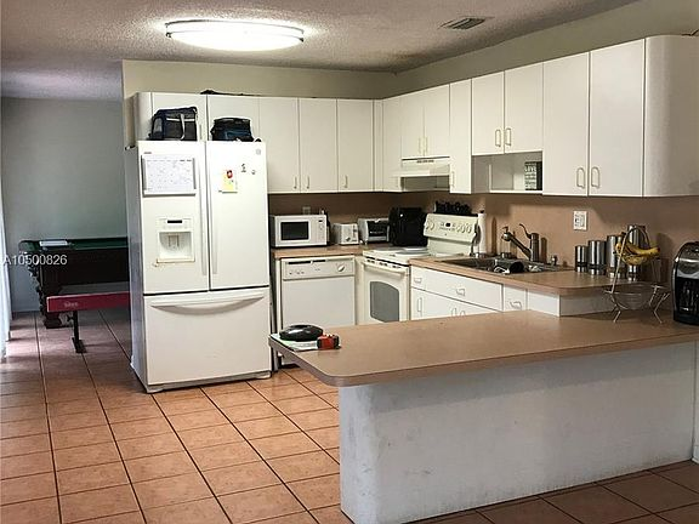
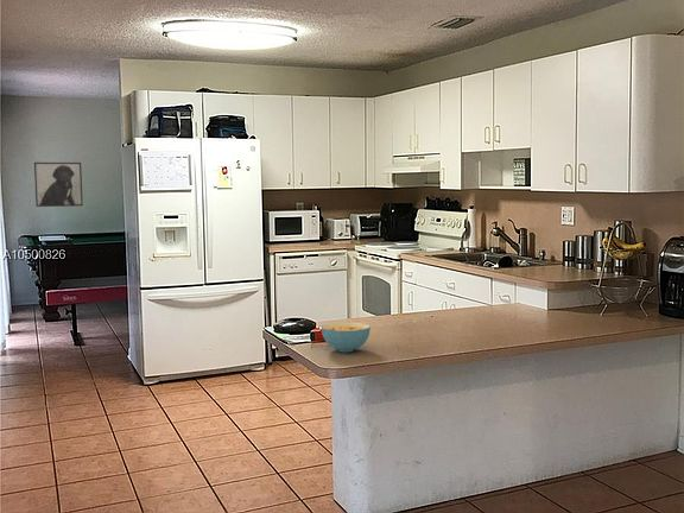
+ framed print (58, 184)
+ cereal bowl (346, 338)
